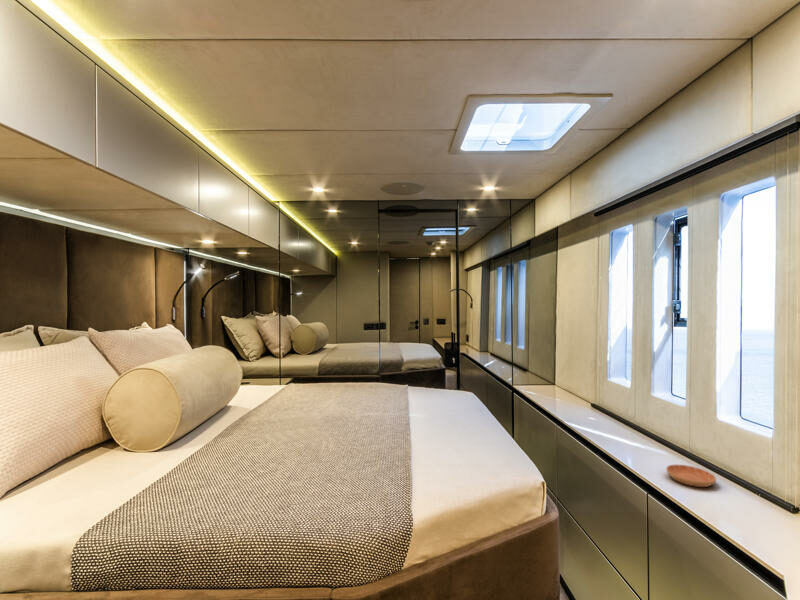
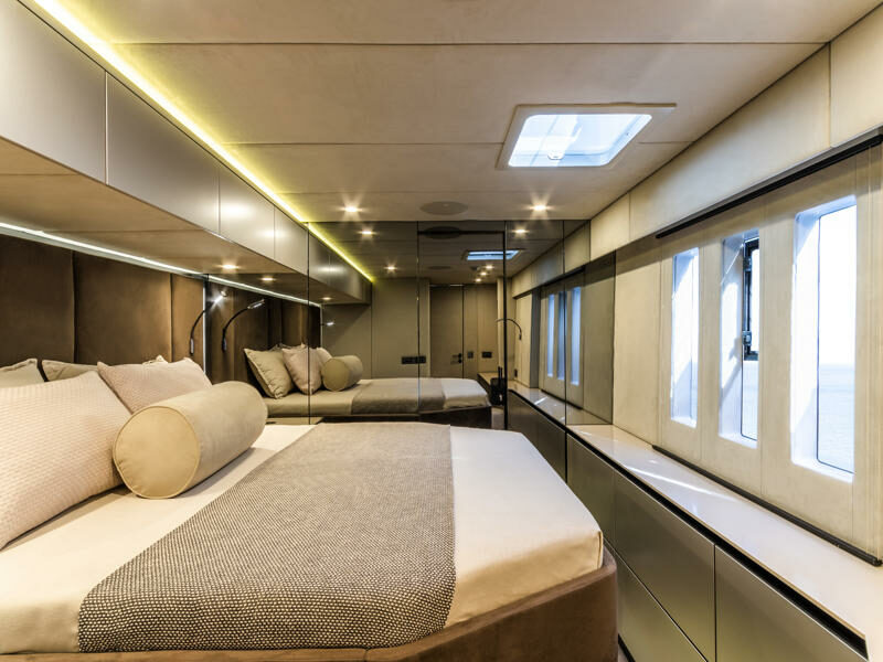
- saucer (690, 476)
